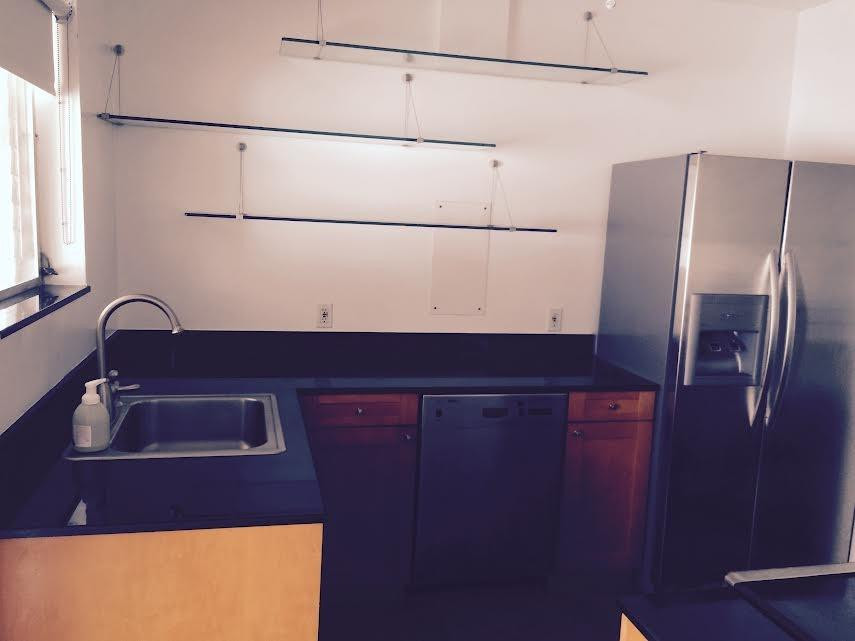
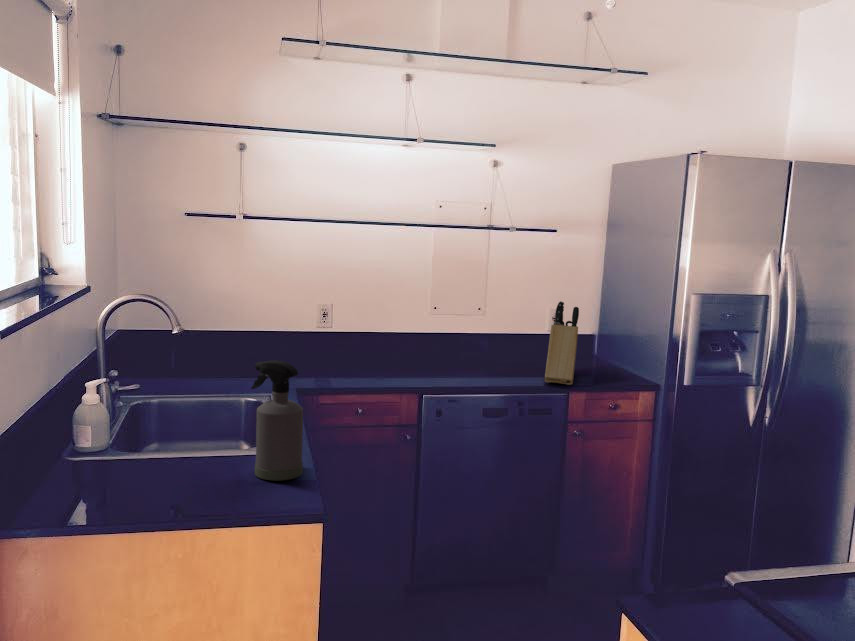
+ spray bottle (276, 417)
+ knife block (563, 340)
